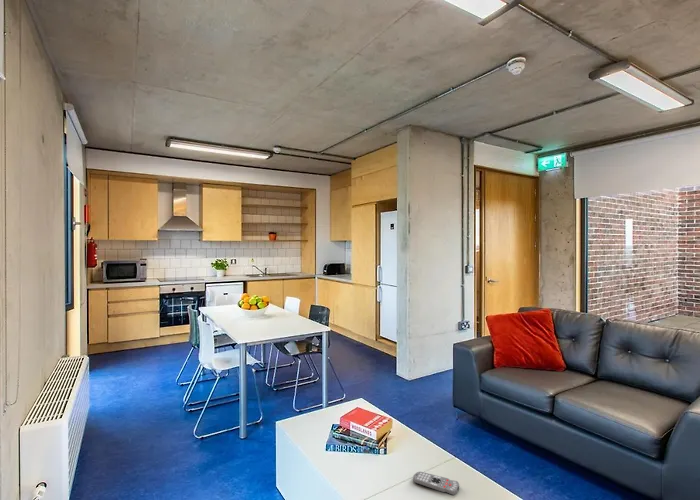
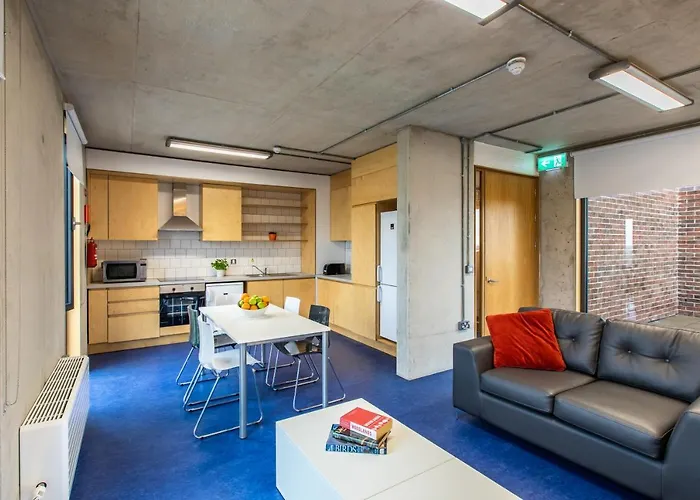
- remote control (435, 482)
